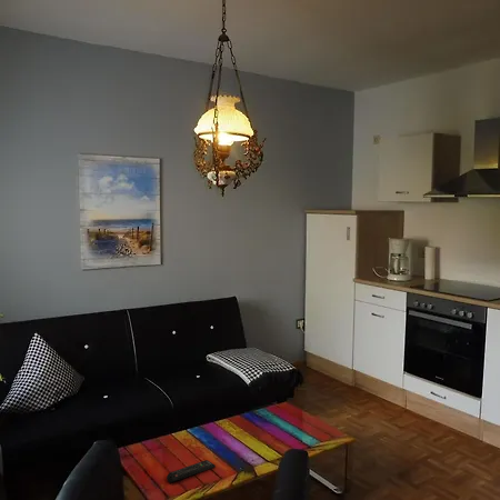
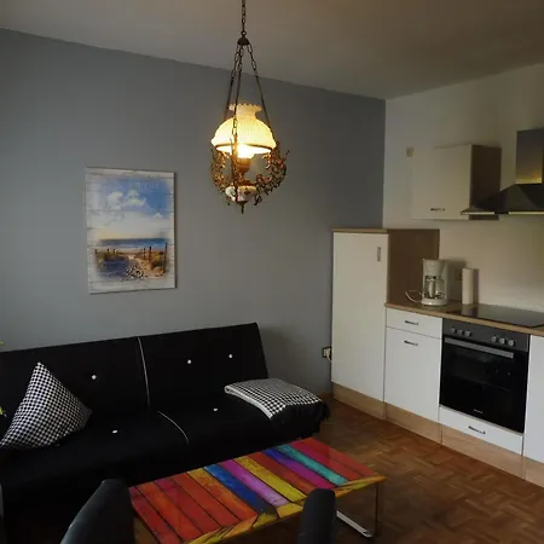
- remote control (191, 470)
